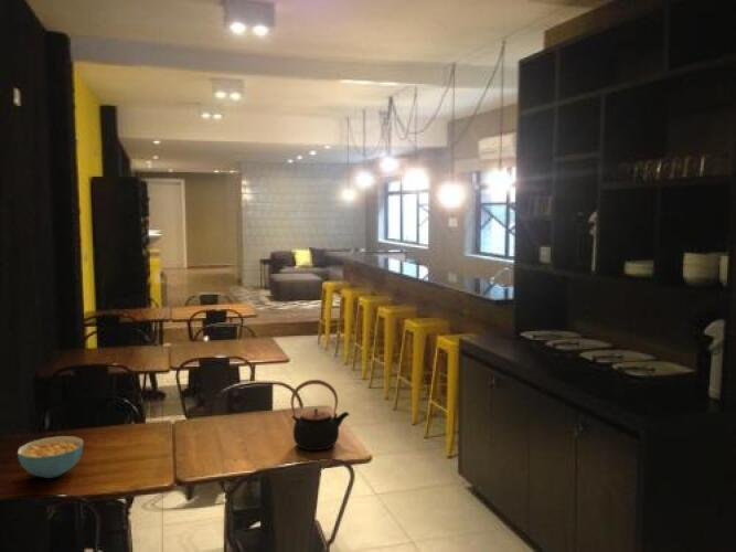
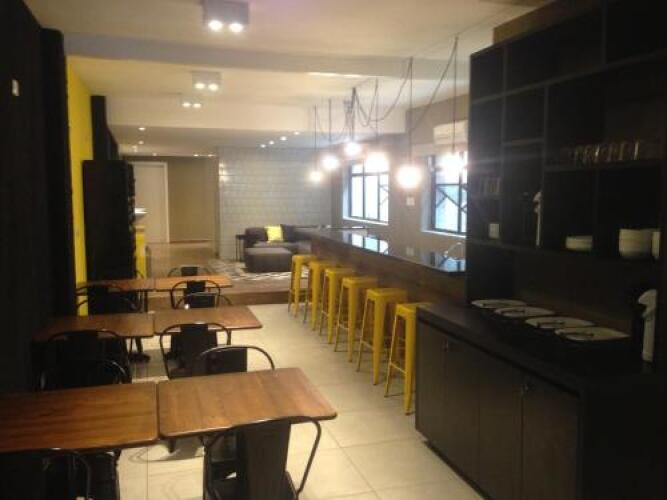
- cereal bowl (51, 460)
- teapot (320, 412)
